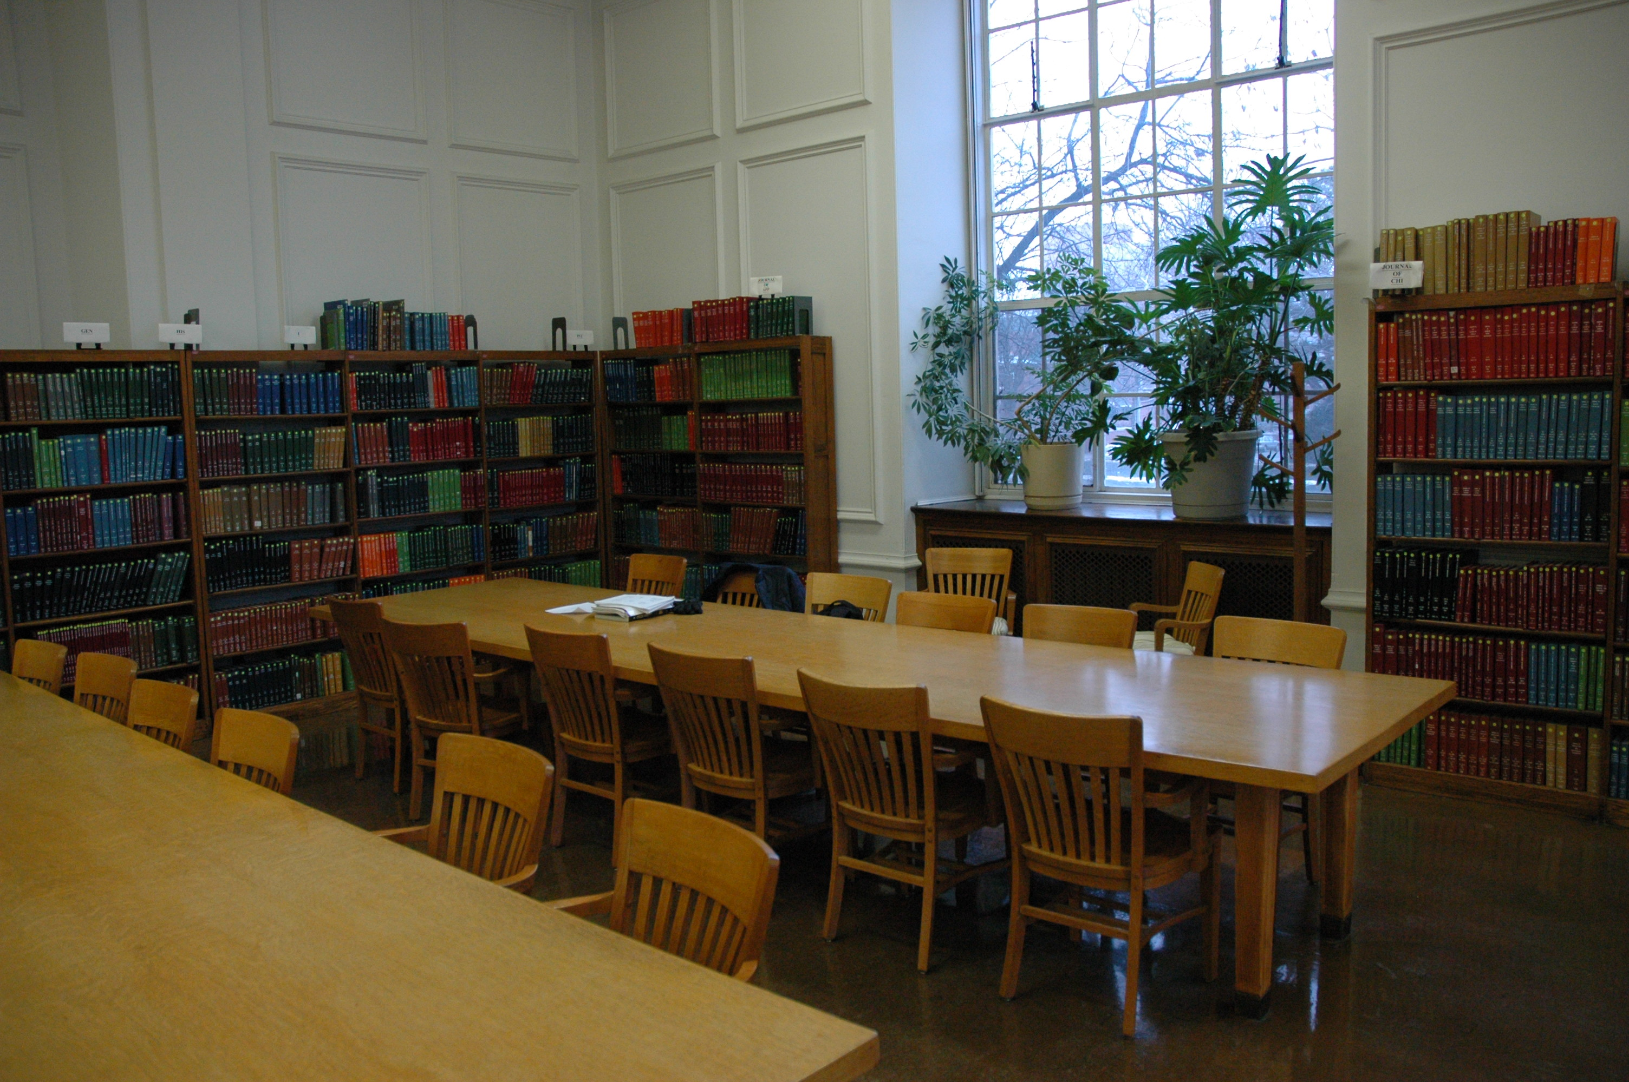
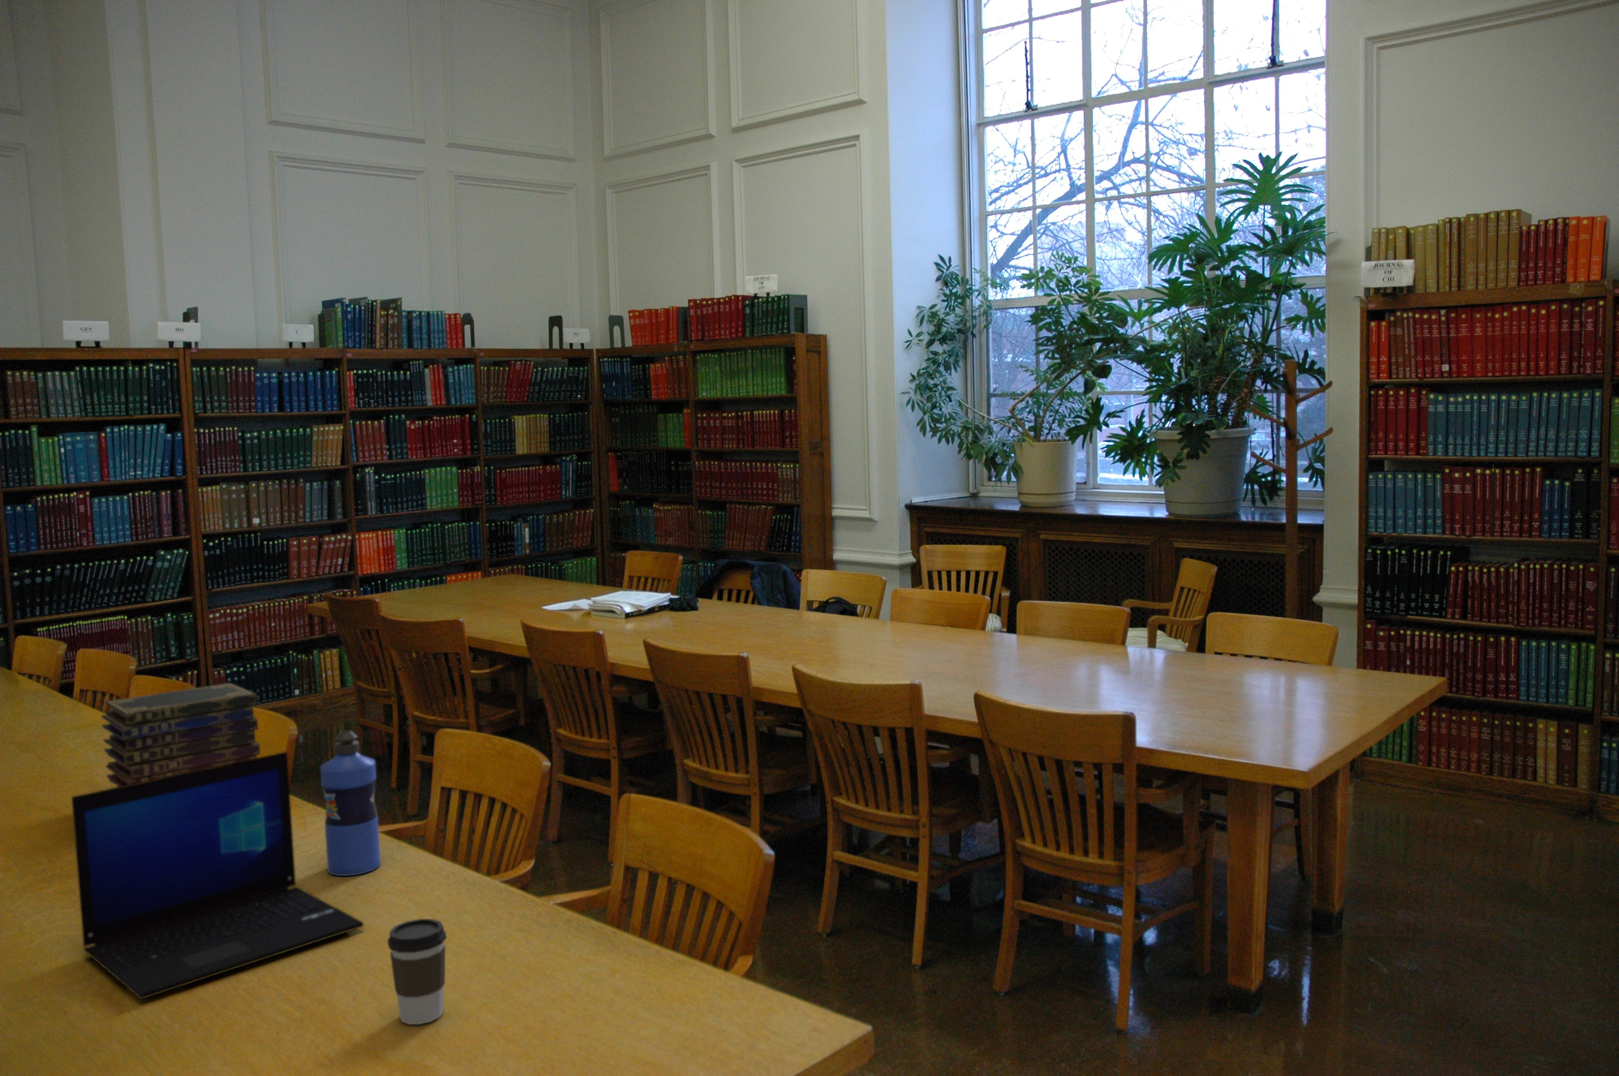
+ laptop (220, 863)
+ water bottle (350, 799)
+ book stack (183, 747)
+ coffee cup (419, 972)
